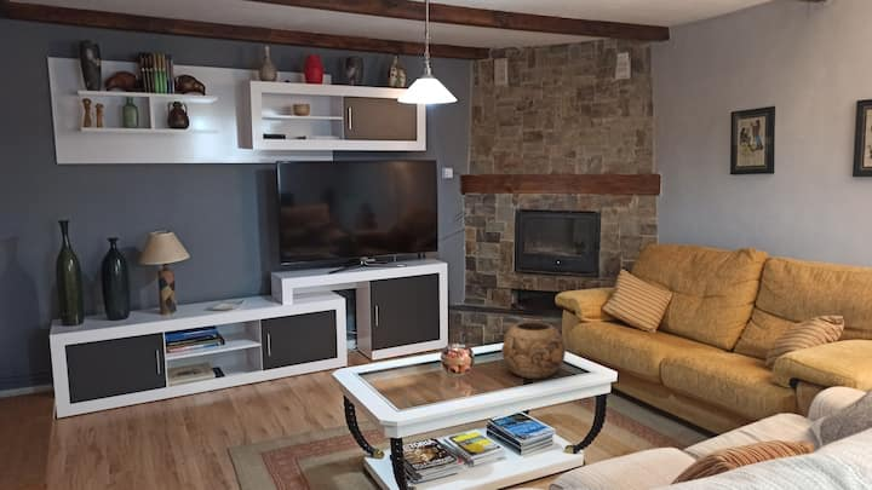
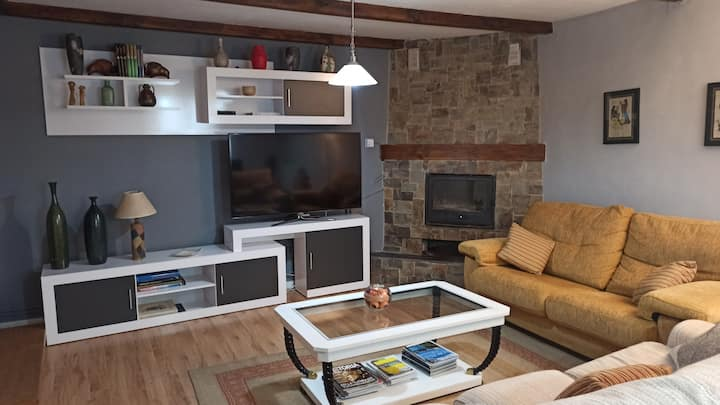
- decorative bowl (533, 350)
